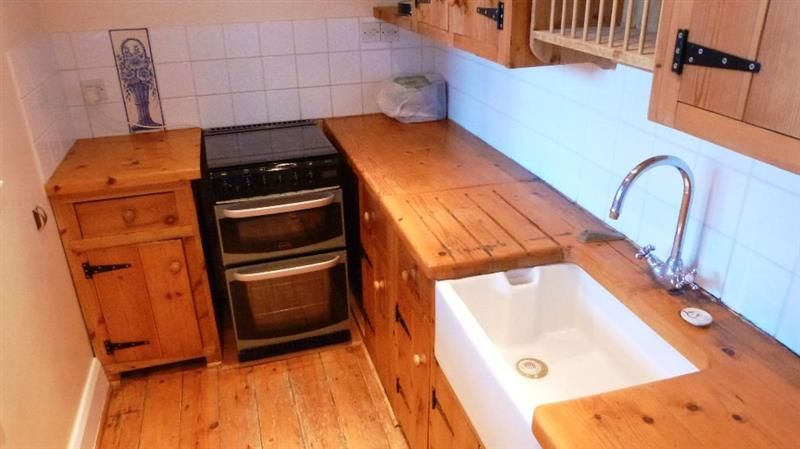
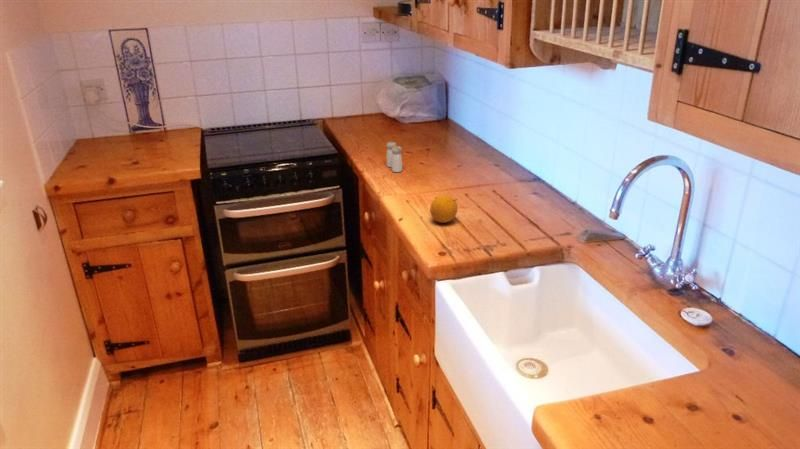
+ fruit (443, 208)
+ salt and pepper shaker (394, 156)
